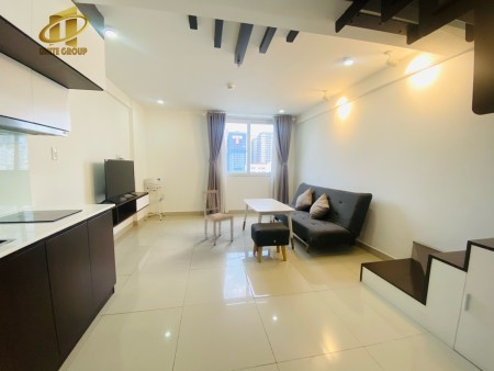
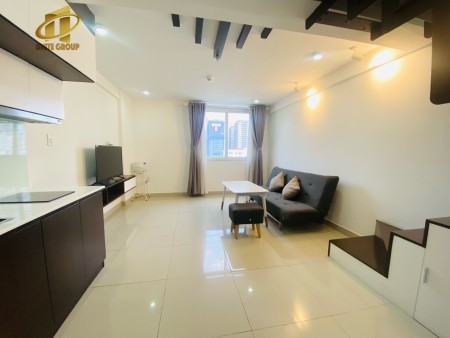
- dining chair (217, 215)
